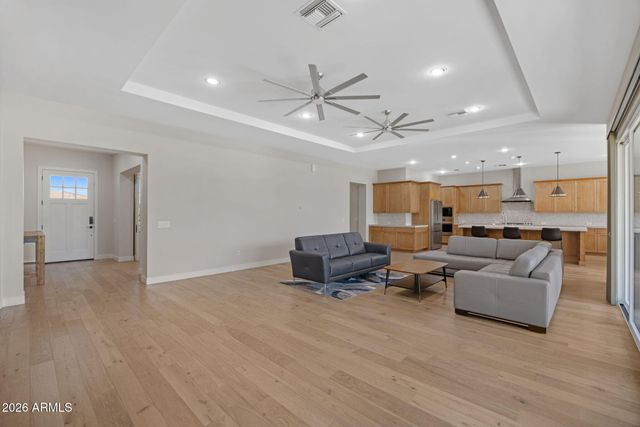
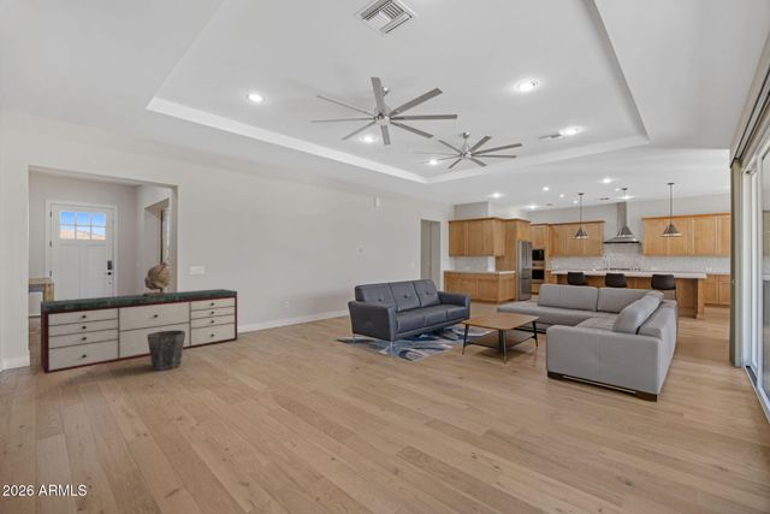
+ sculpture bust (158, 278)
+ waste bin (166, 349)
+ storage cabinet (150, 323)
